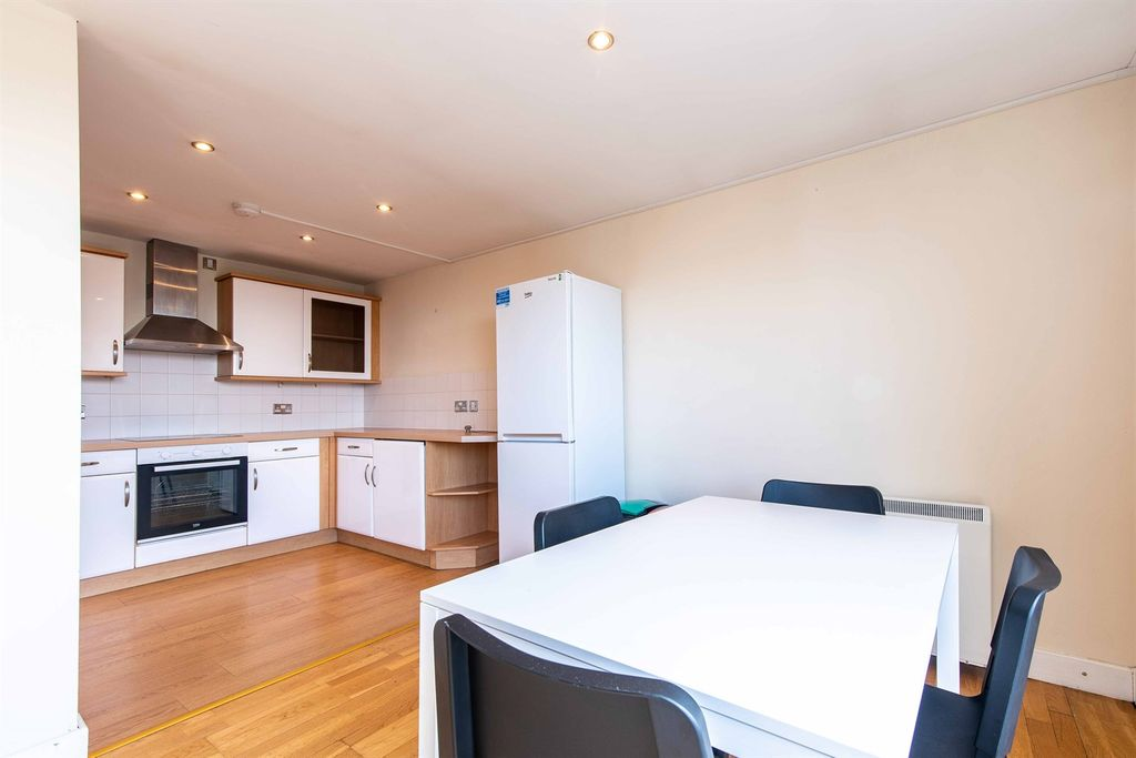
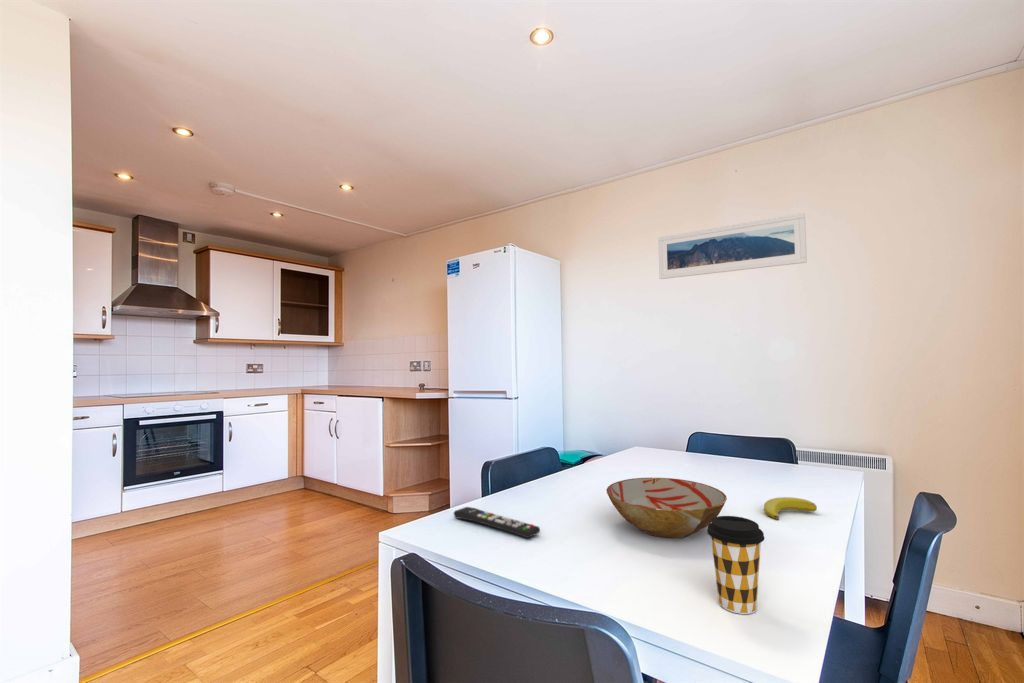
+ remote control (494, 521)
+ banana (786, 506)
+ coffee cup (736, 563)
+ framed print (726, 248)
+ bowl (664, 510)
